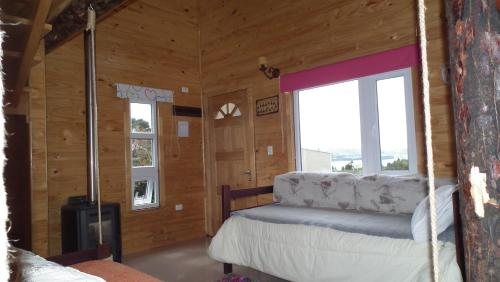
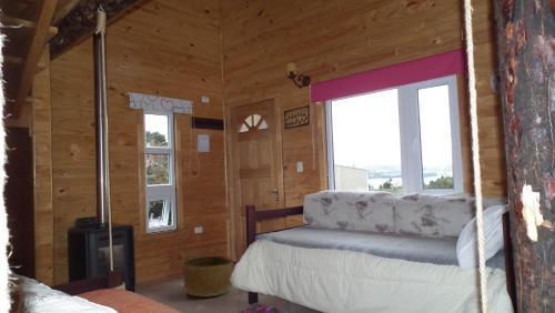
+ basket (208, 275)
